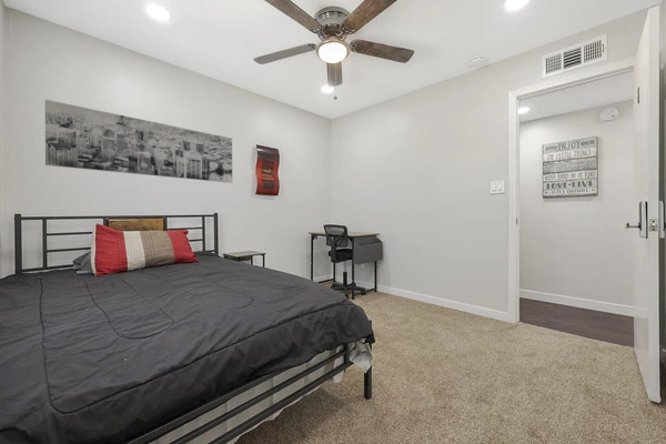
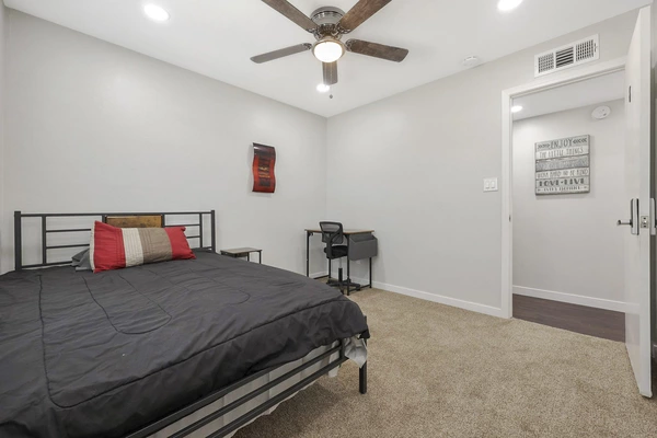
- wall art (155, 149)
